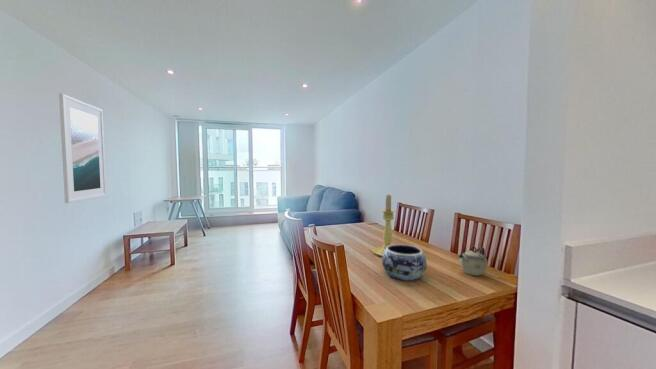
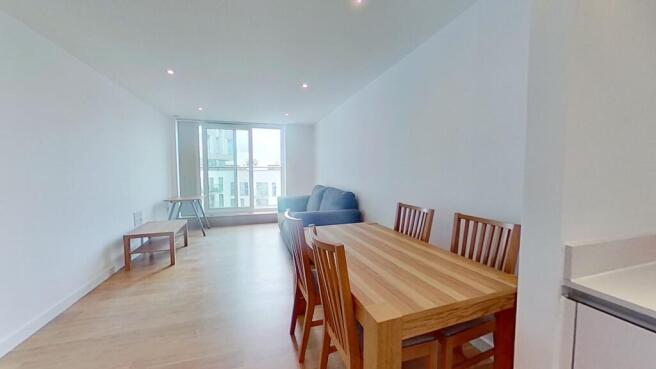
- candle holder (388, 223)
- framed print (85, 151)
- teapot (472, 260)
- decorative bowl (403, 261)
